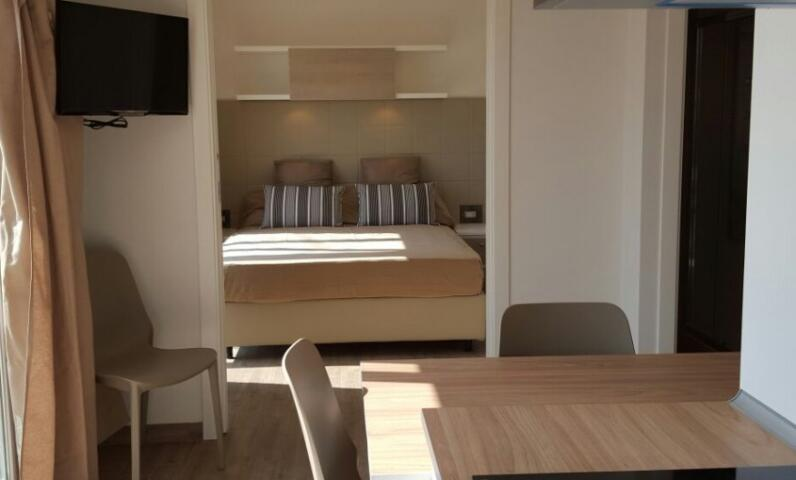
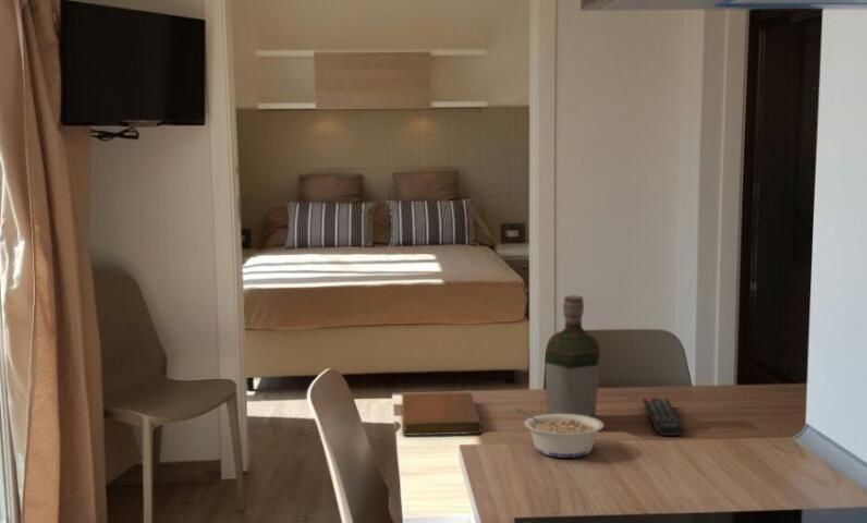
+ legume (560, 434)
+ bottle (572, 361)
+ notebook (439, 412)
+ remote control (661, 415)
